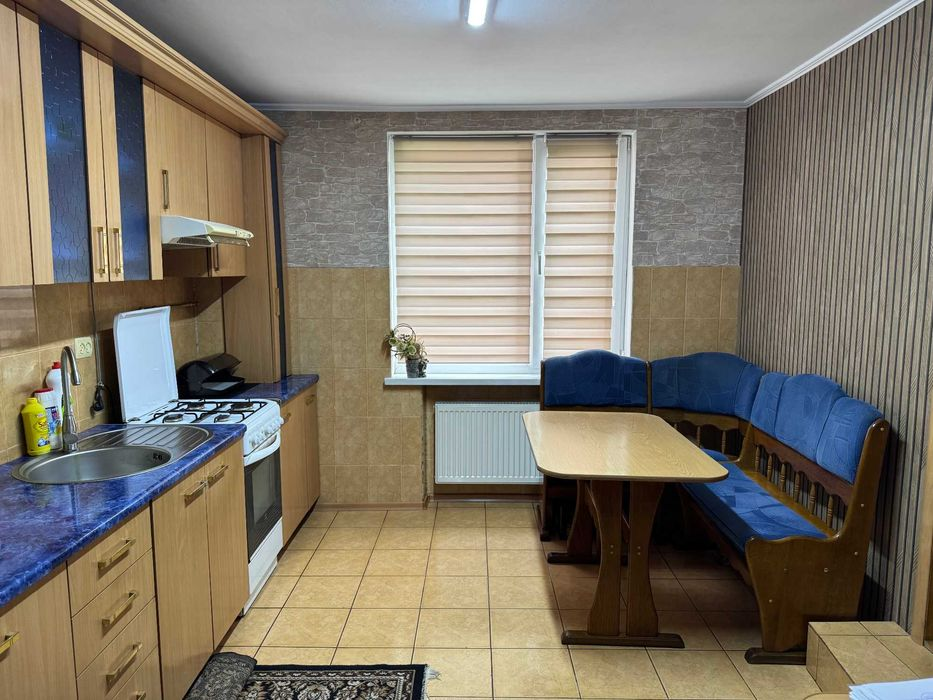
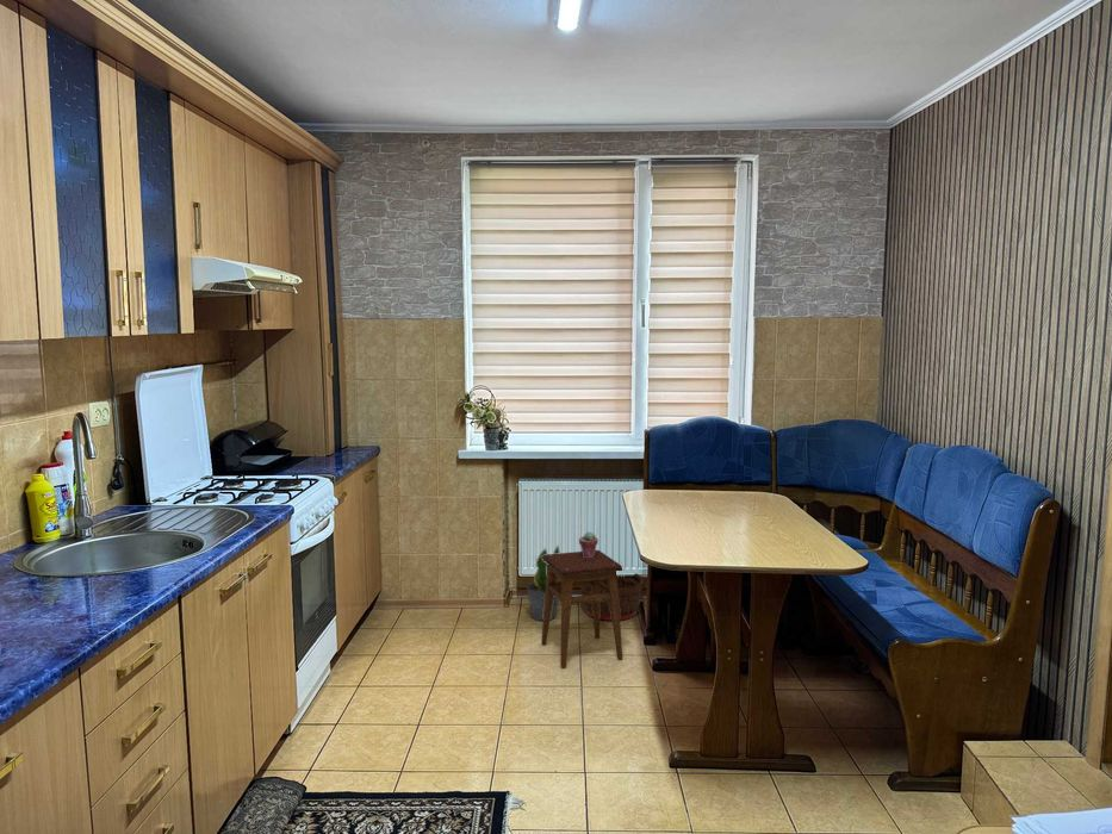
+ potted succulent (588, 543)
+ potted plant (542, 580)
+ stool (580, 602)
+ basket (608, 600)
